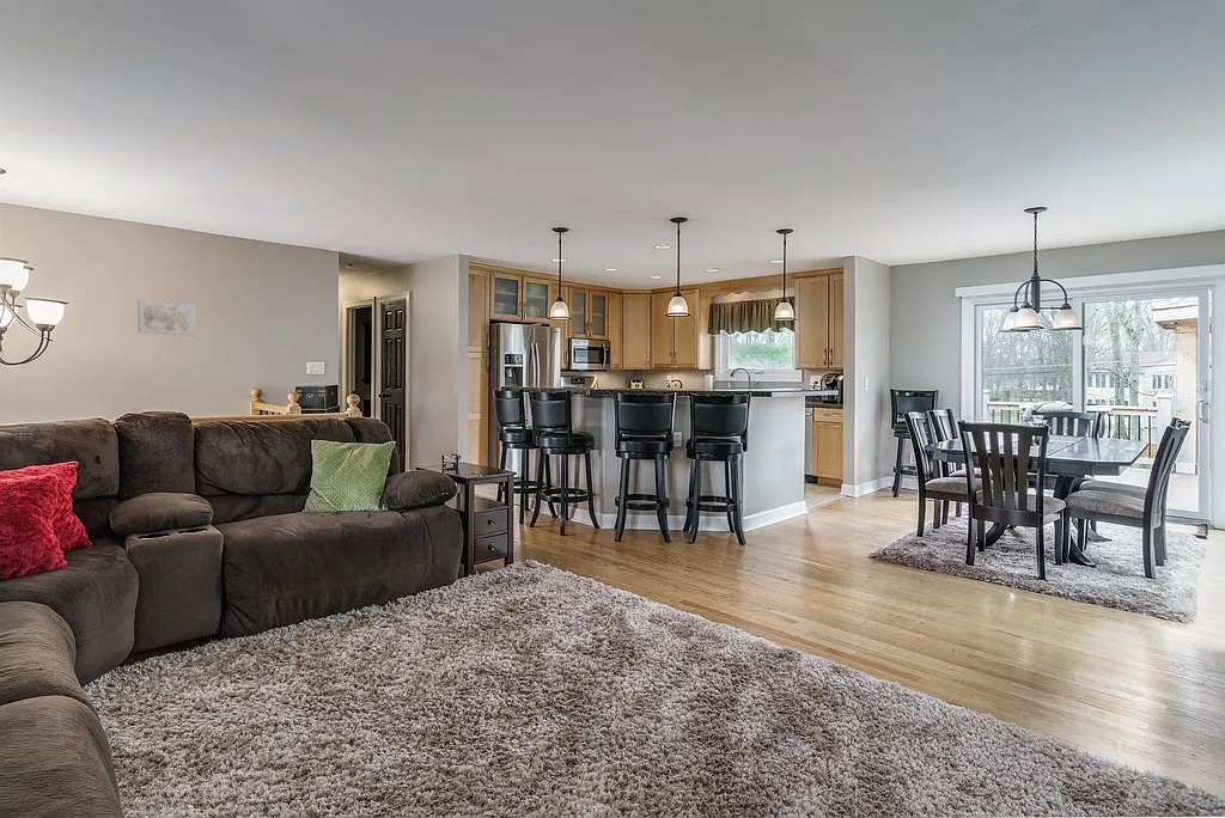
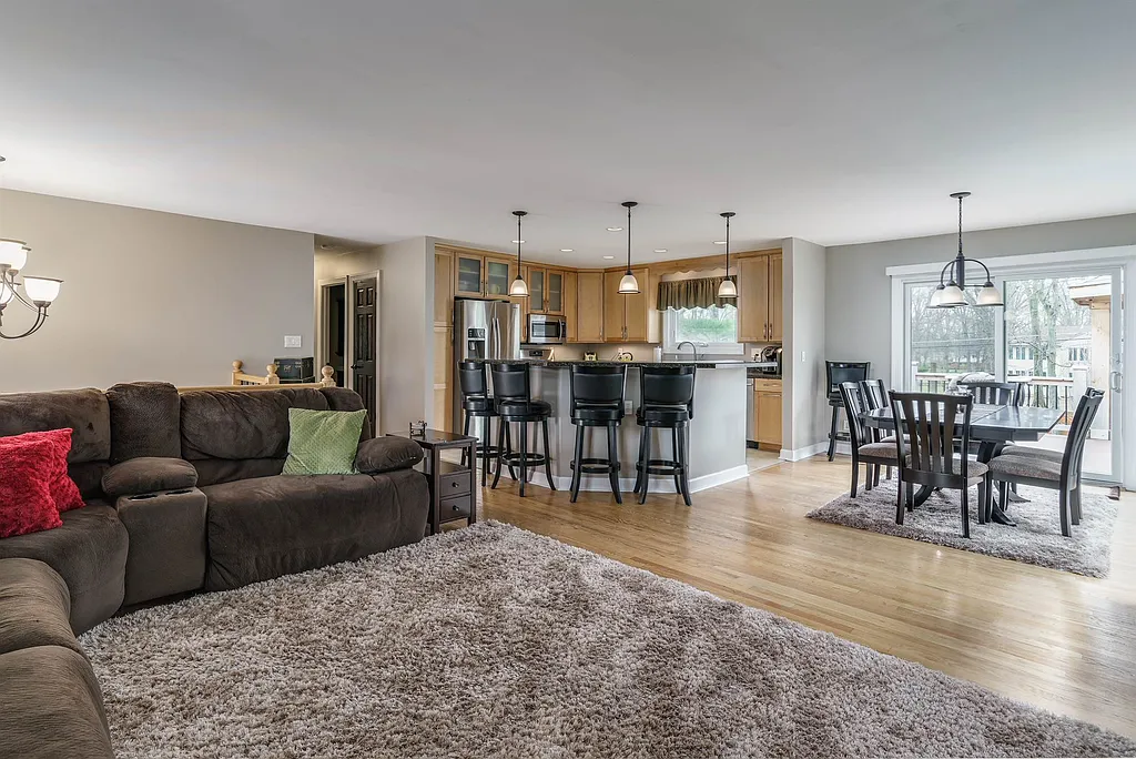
- wall art (166, 318)
